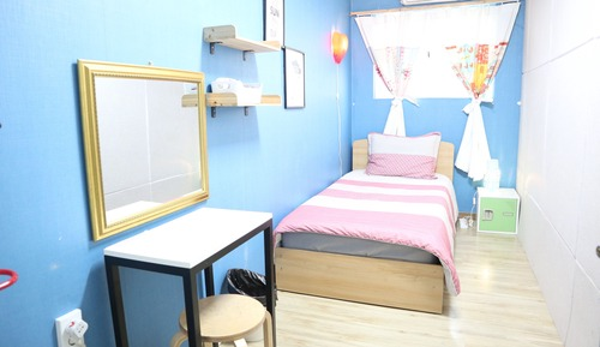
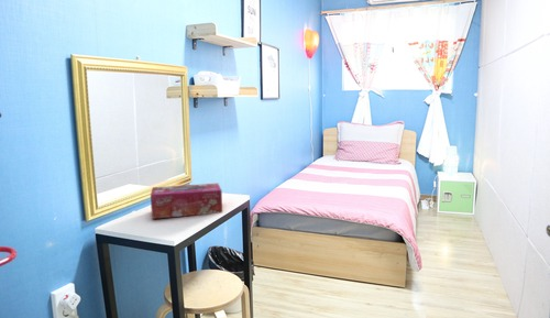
+ tissue box (186, 199)
